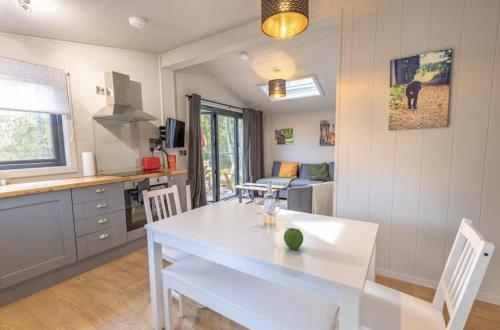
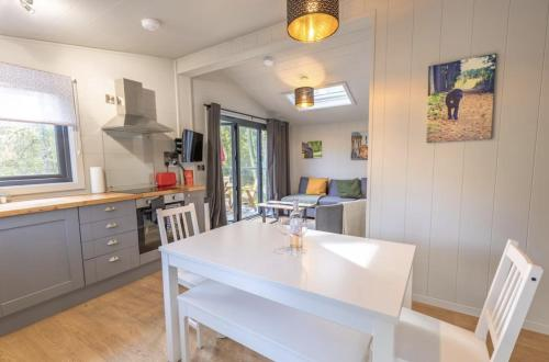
- fruit (293, 237)
